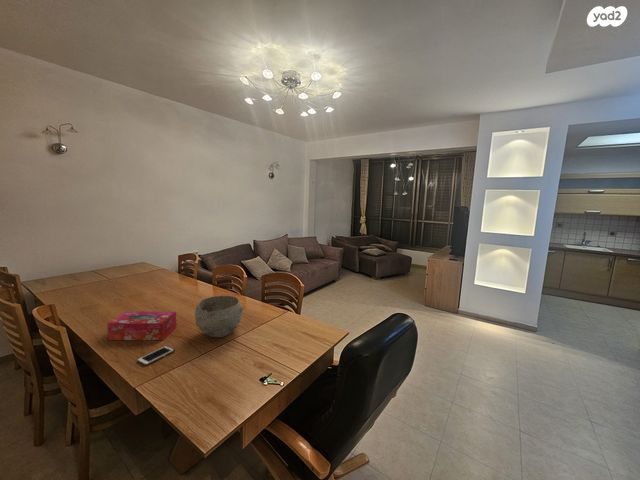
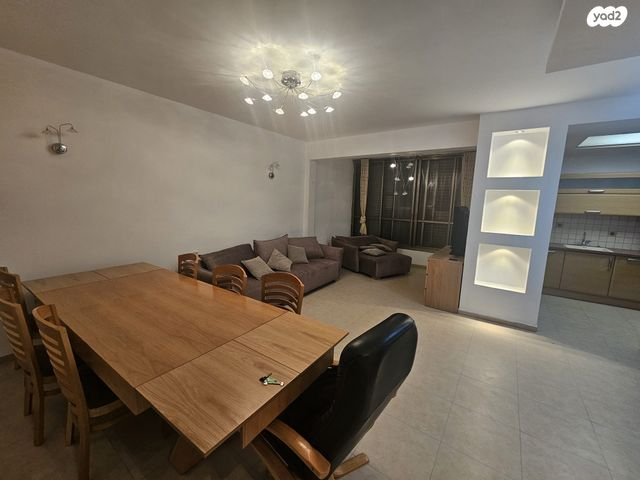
- bowl (219, 318)
- cell phone (156, 355)
- tissue box (144, 325)
